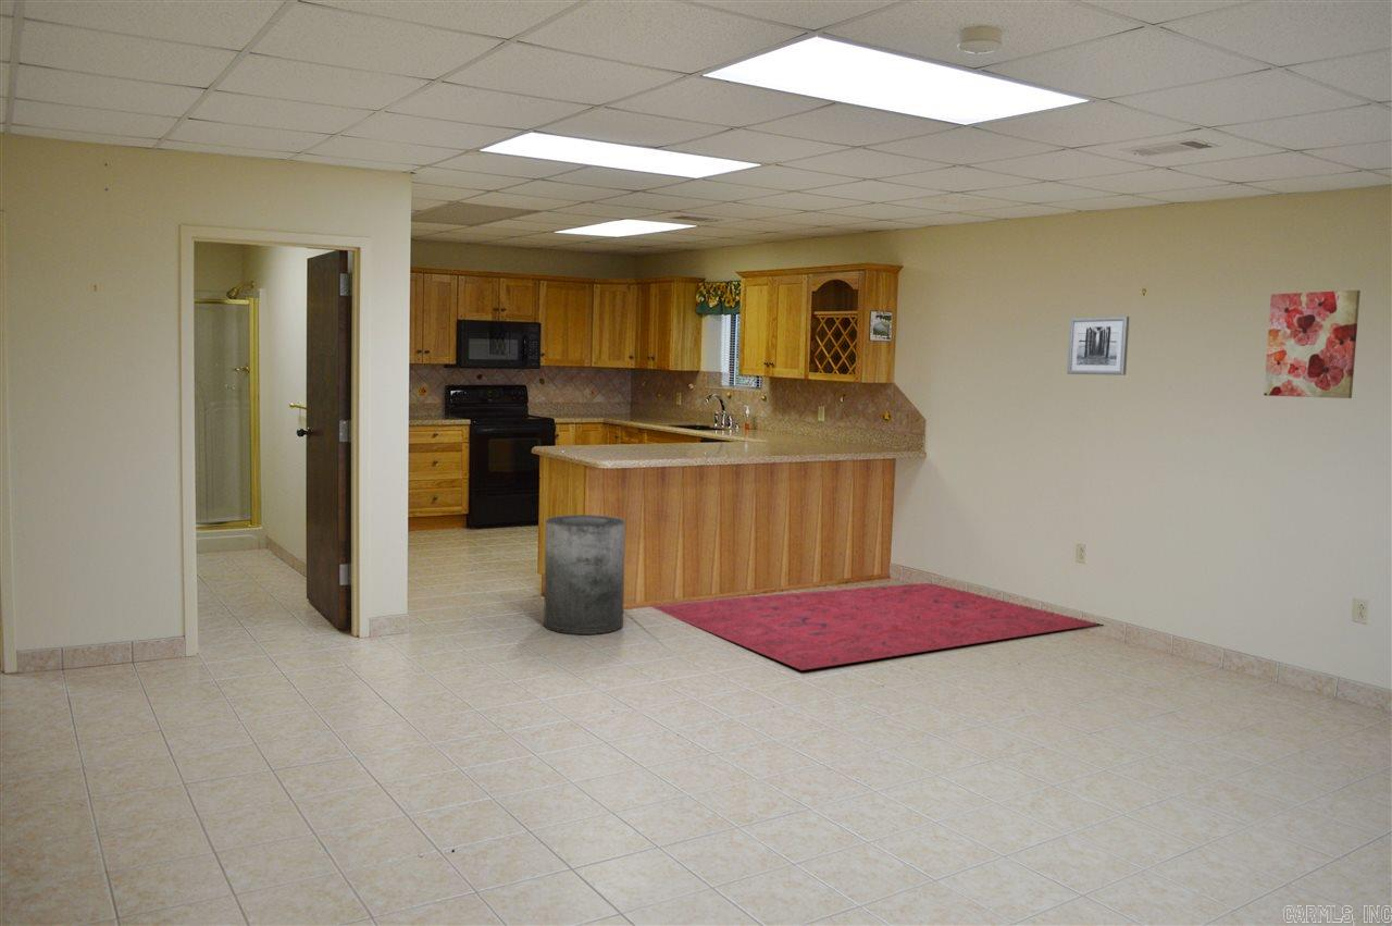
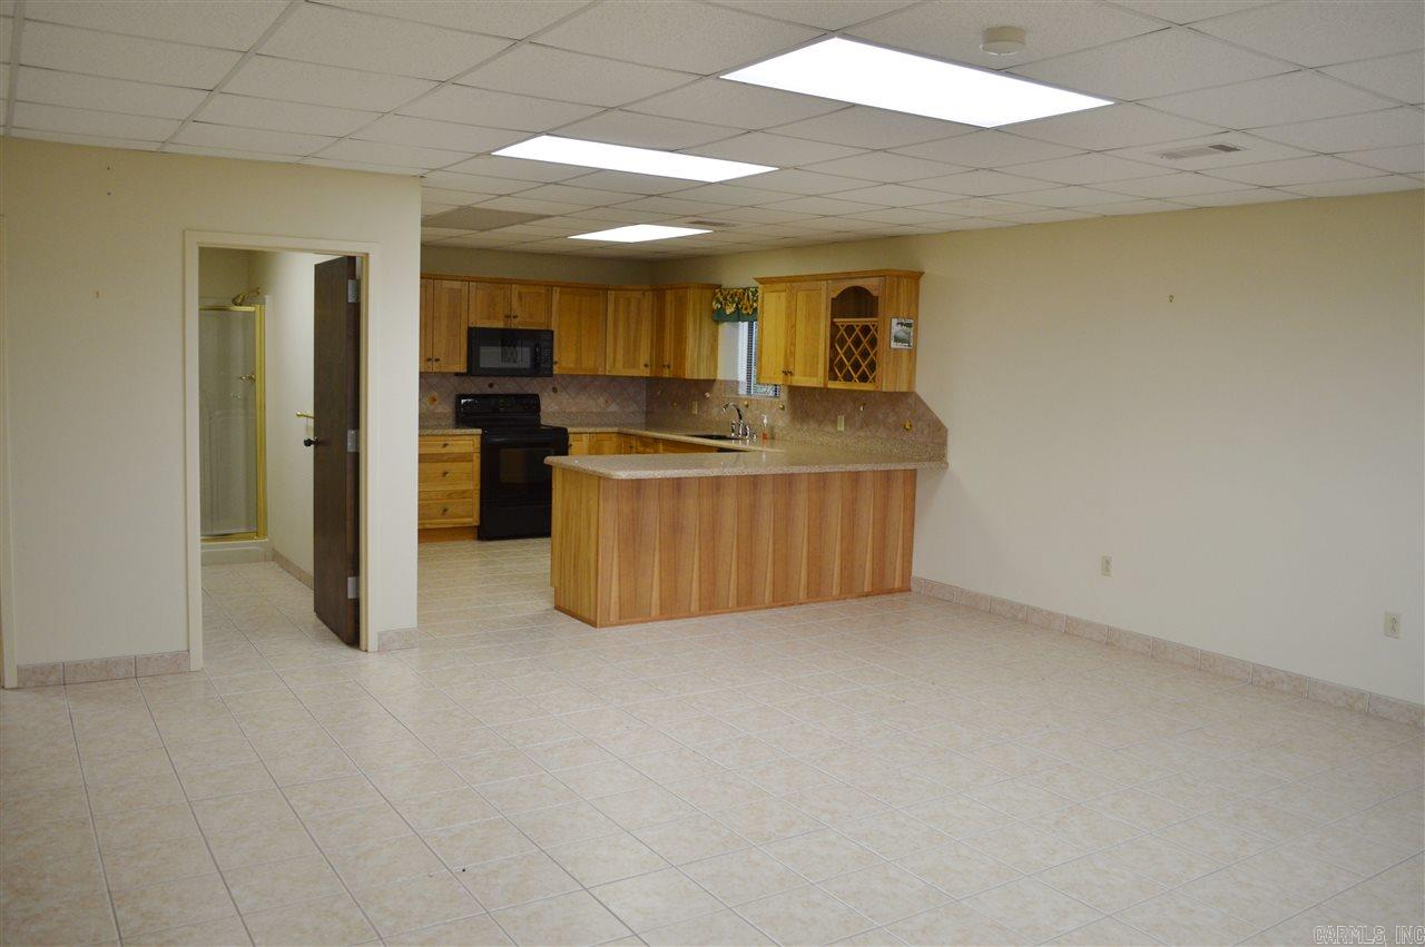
- wall art (1097, 346)
- wall art (1309, 344)
- trash can (584, 572)
- rug (883, 613)
